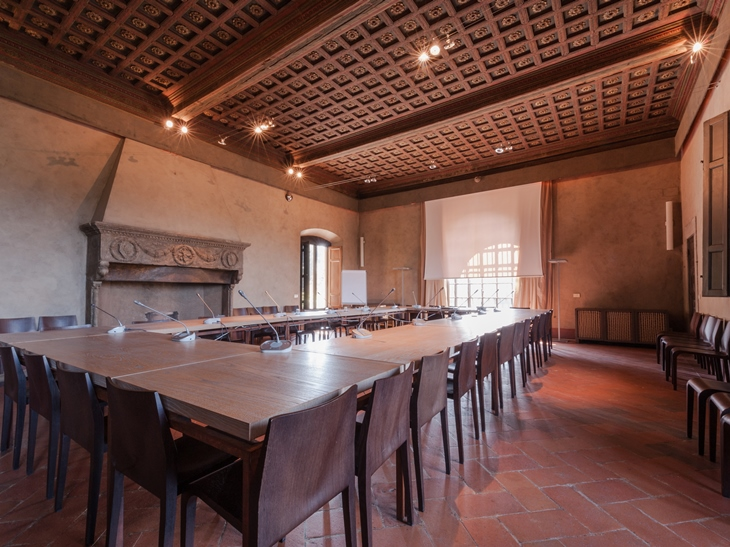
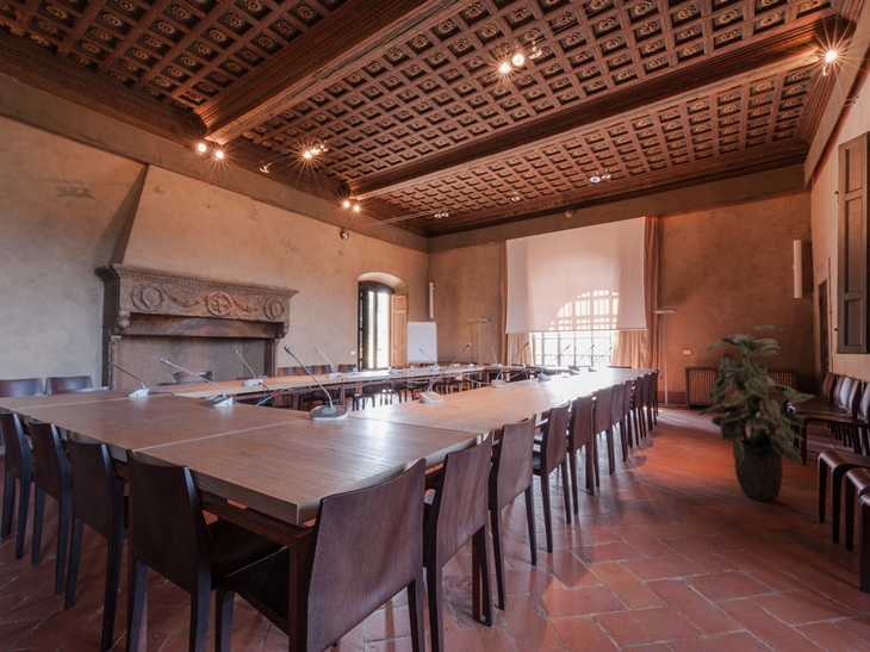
+ indoor plant (757, 412)
